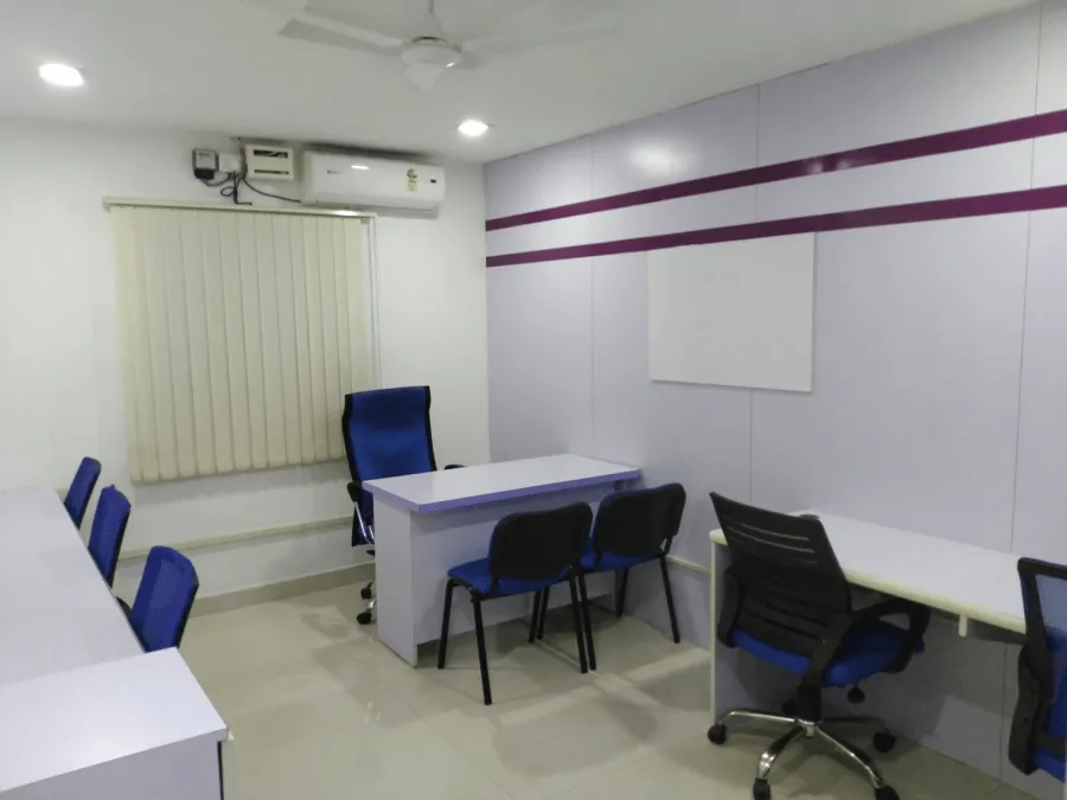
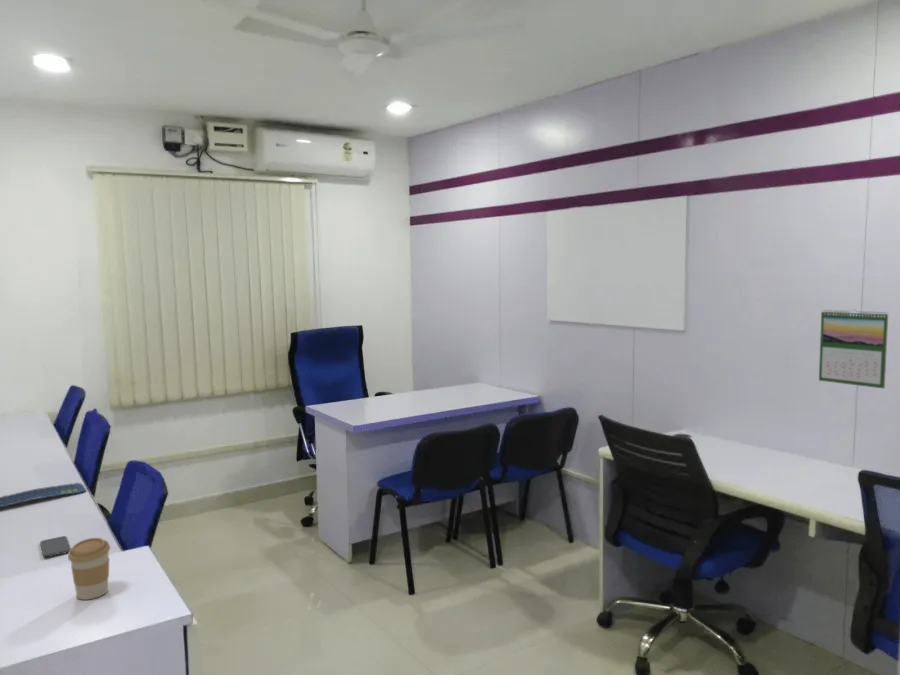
+ smartphone (55, 546)
+ coffee cup (90, 568)
+ calendar (852, 347)
+ keyboard (37, 494)
